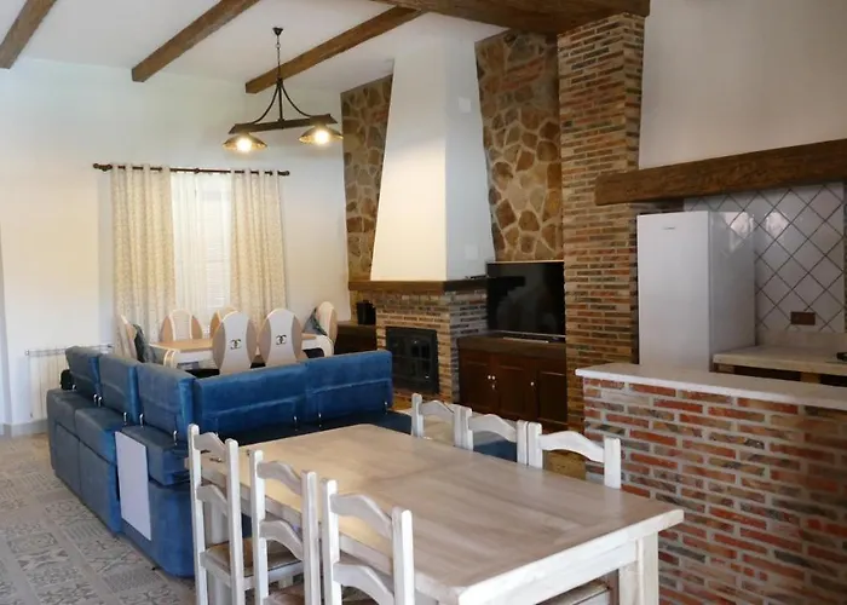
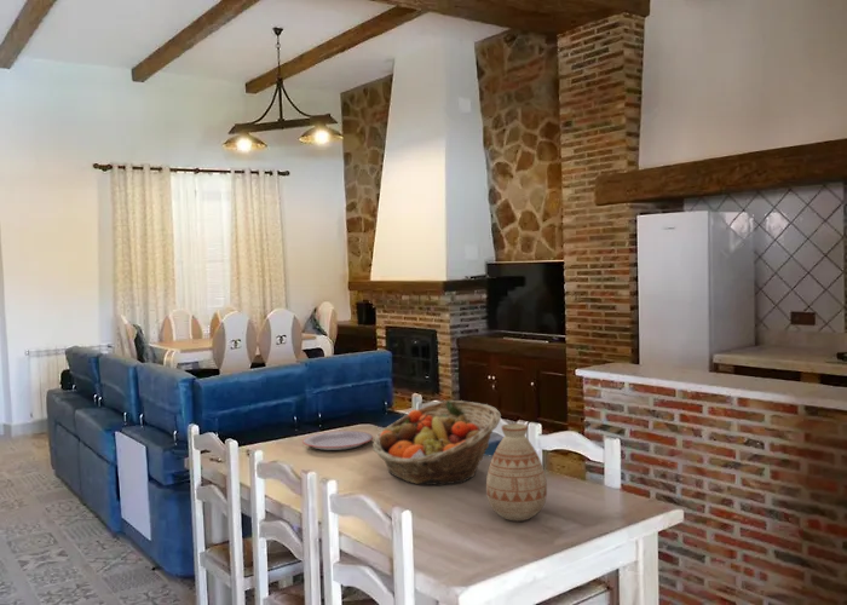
+ plate (338, 440)
+ vase (515, 471)
+ fruit basket (436, 439)
